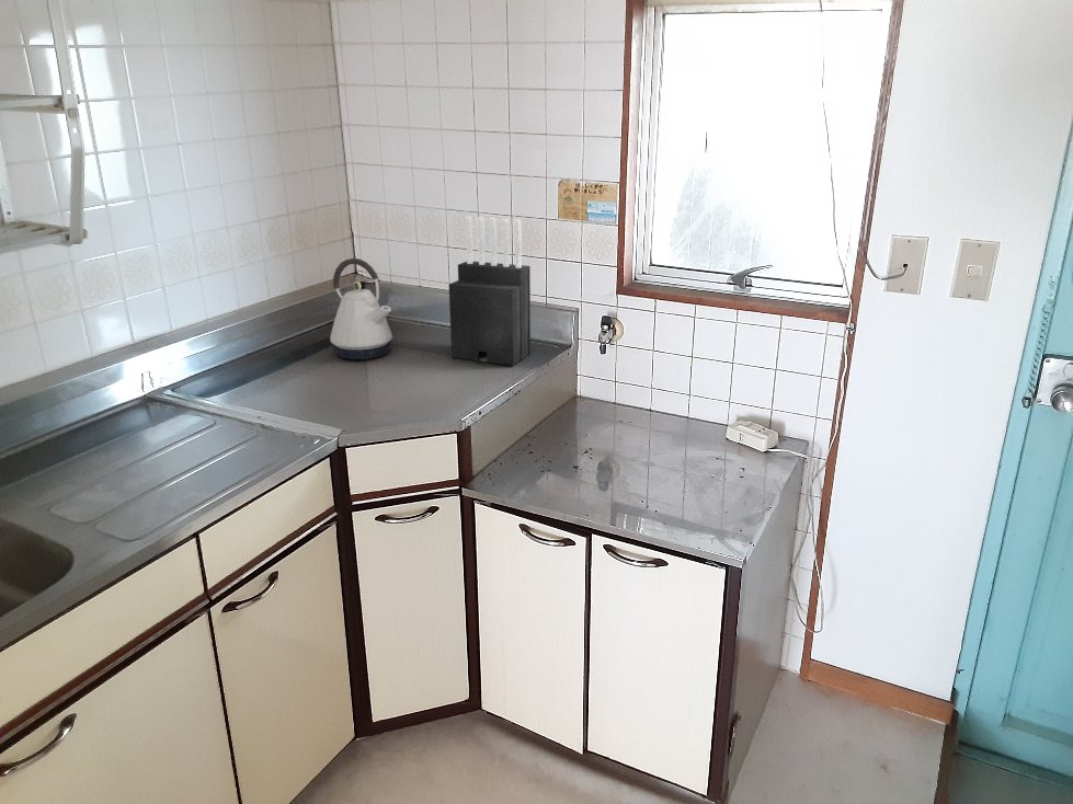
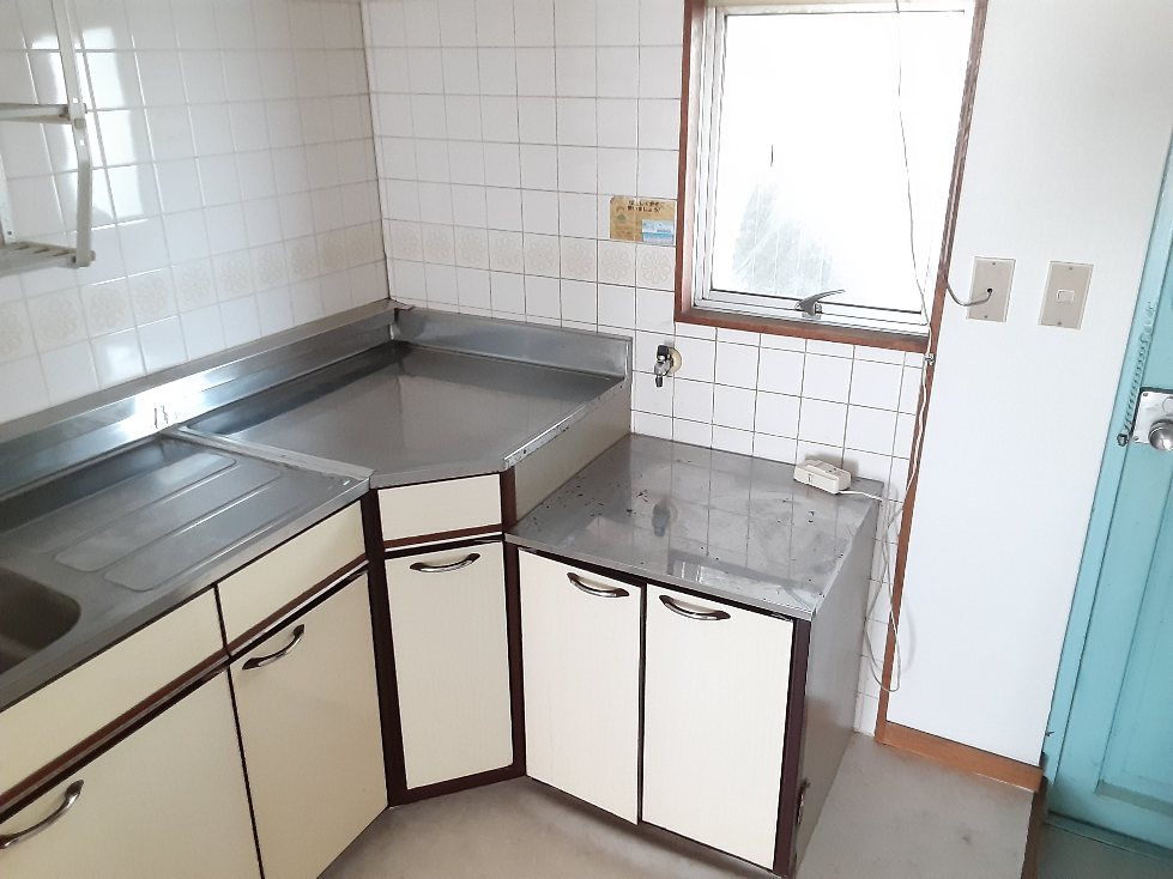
- kettle (361, 307)
- knife block (488, 290)
